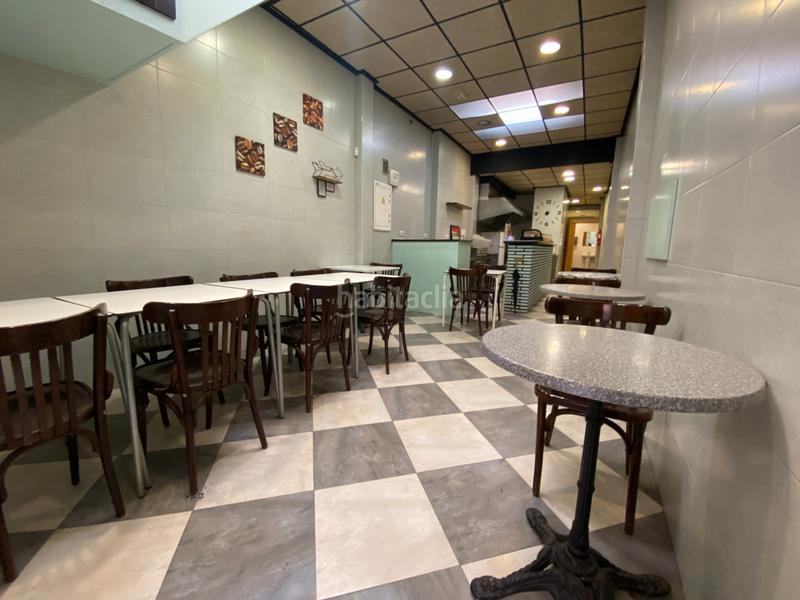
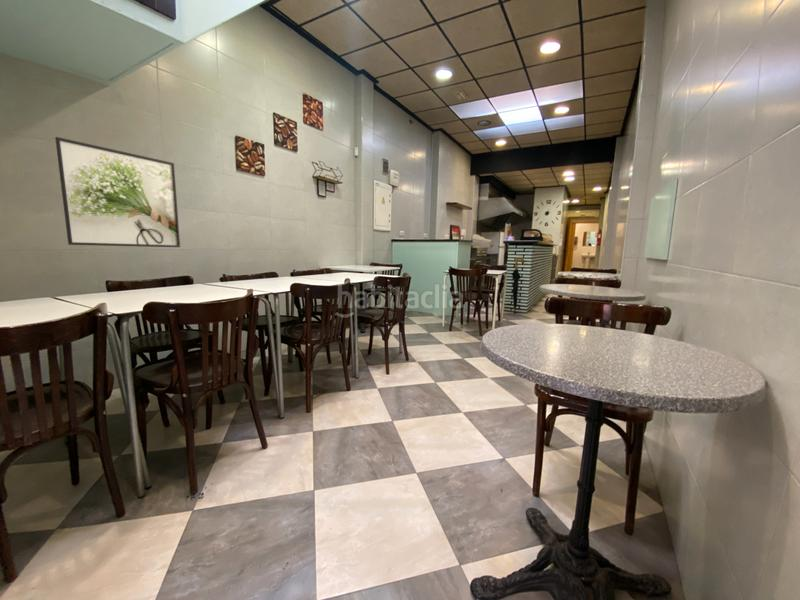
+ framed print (126, 199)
